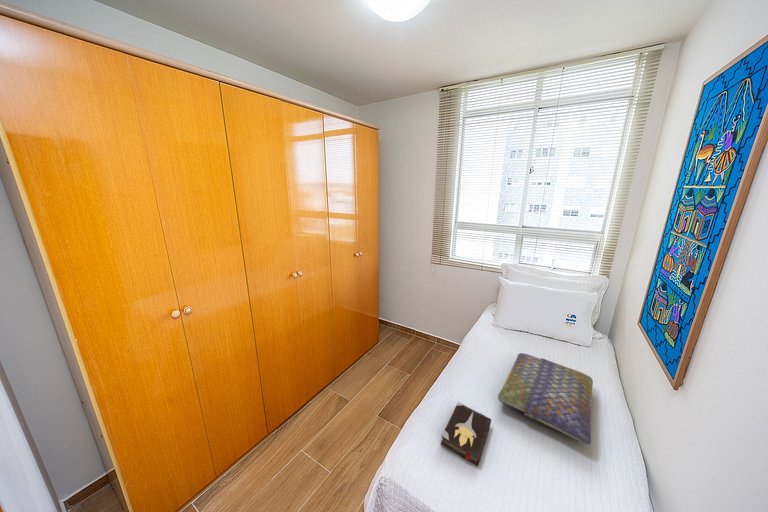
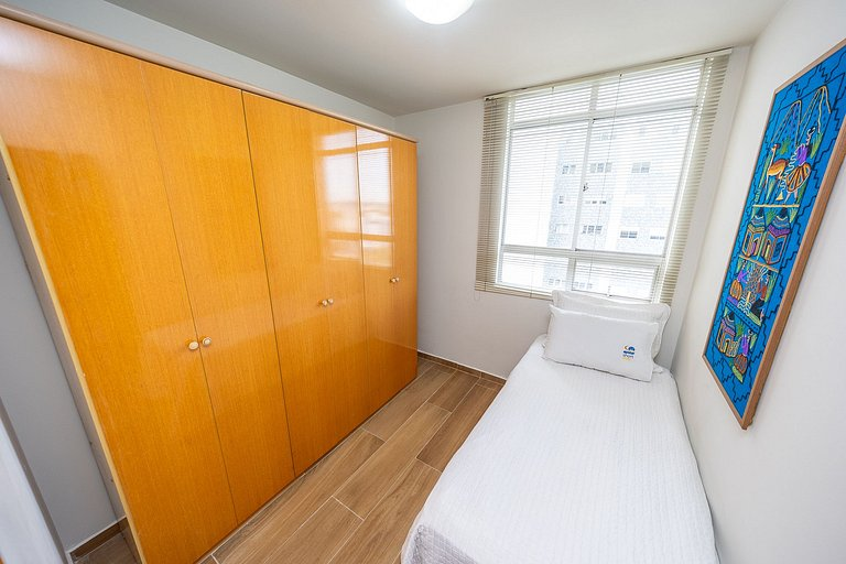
- hardback book (466, 430)
- cushion (547, 388)
